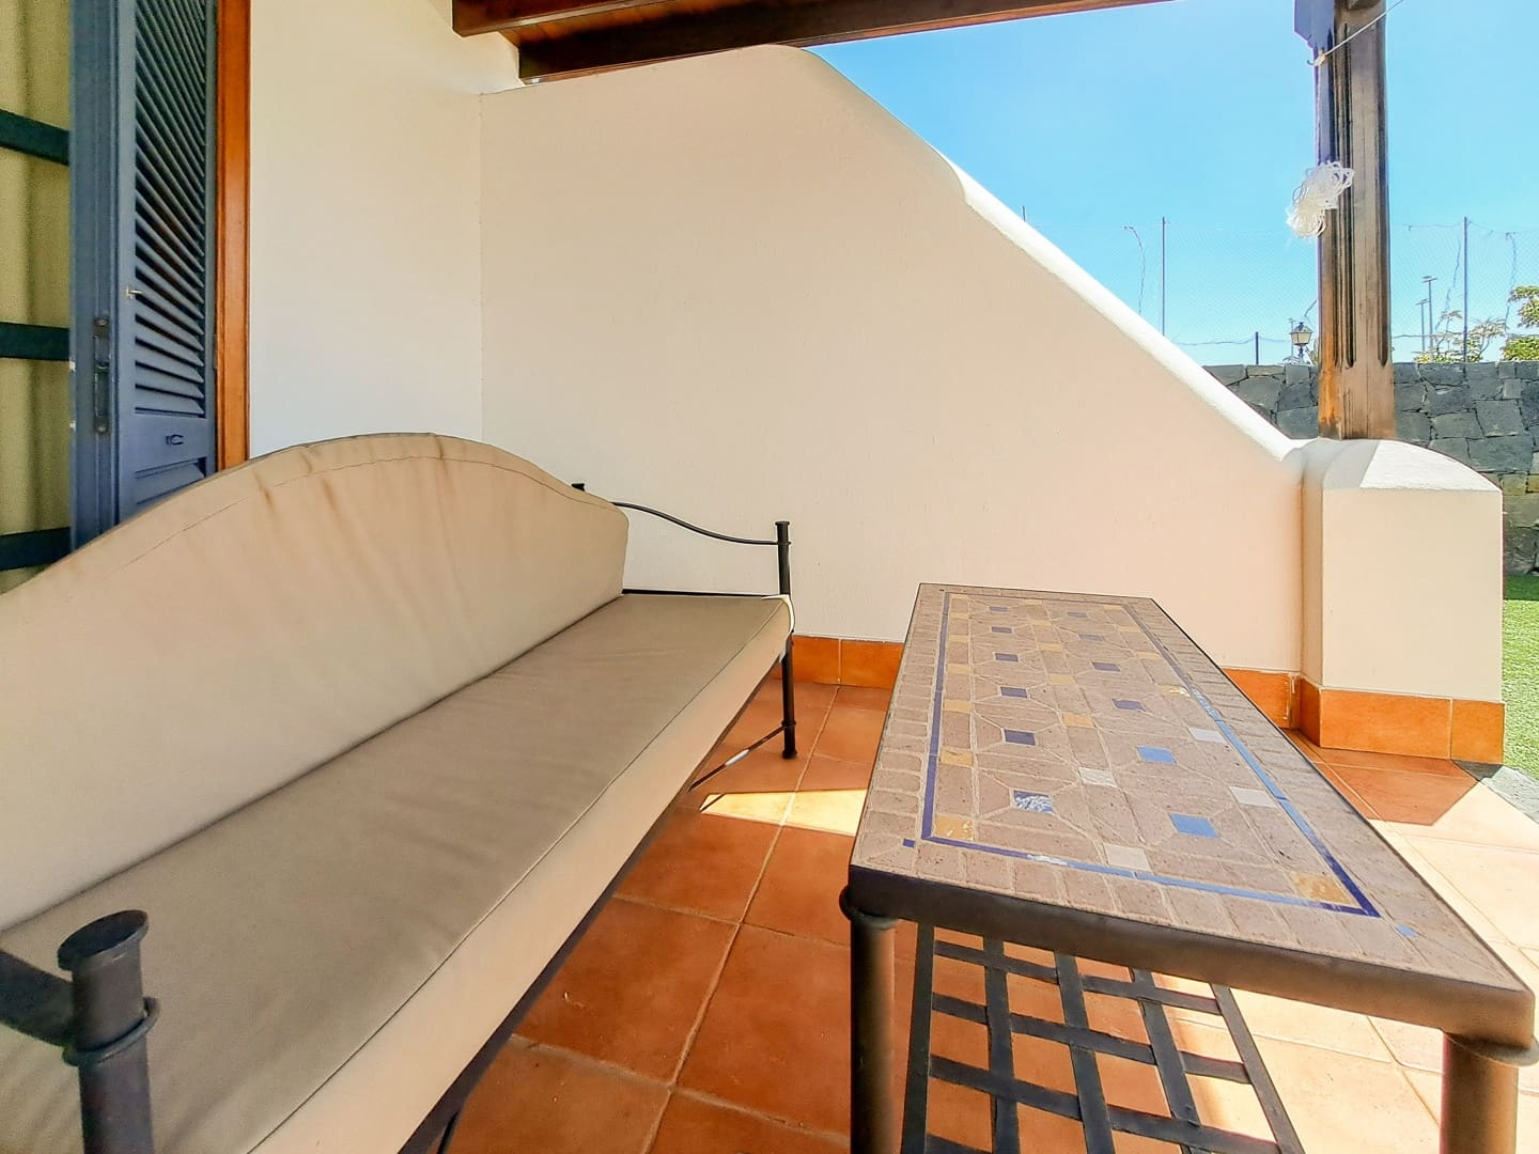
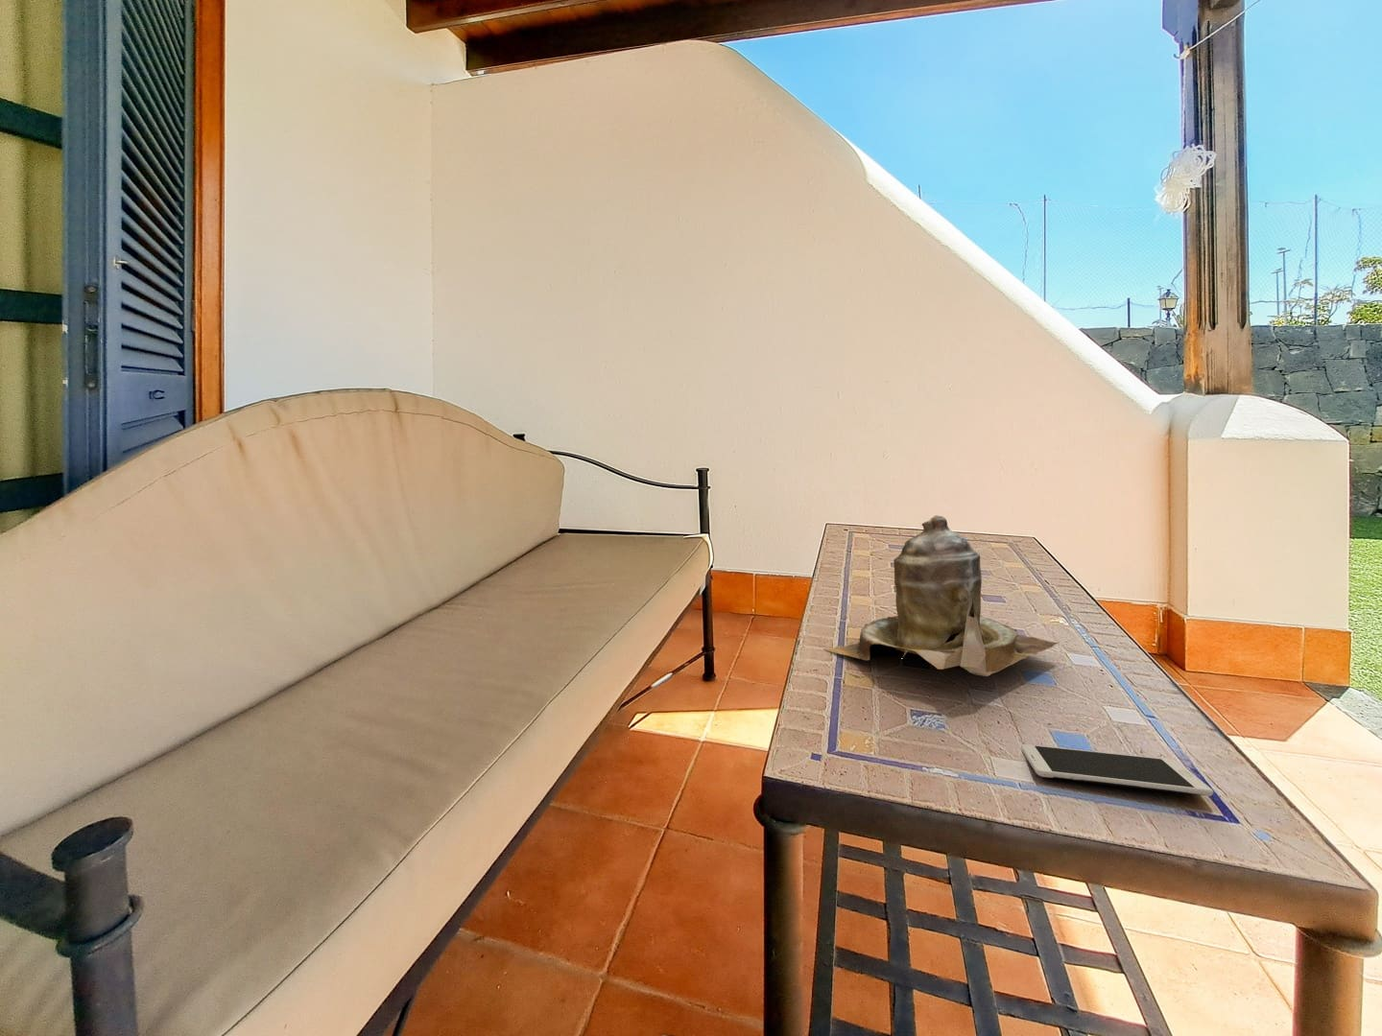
+ smartphone (1108, 767)
+ teapot (935, 584)
